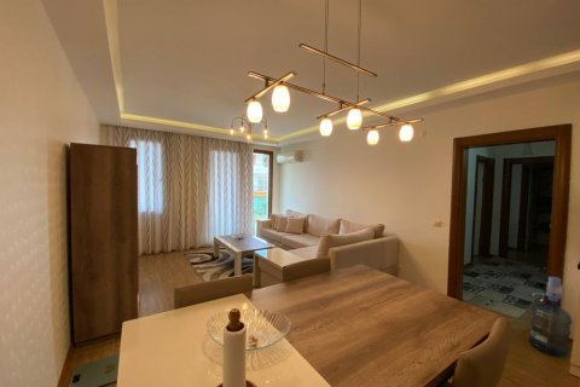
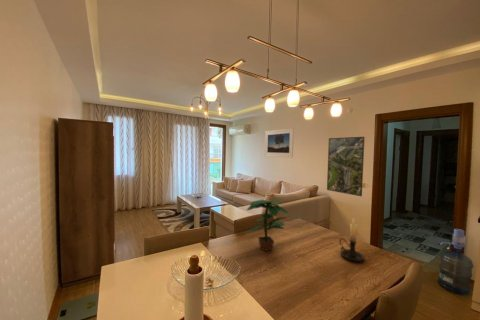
+ candle holder (350, 236)
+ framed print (278, 143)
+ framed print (344, 165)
+ potted plant (267, 224)
